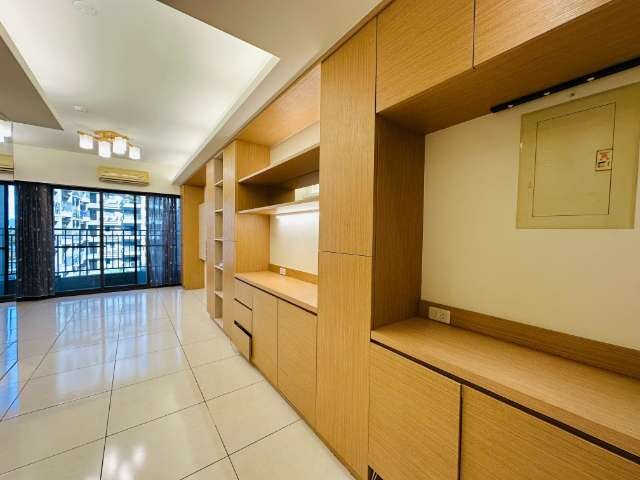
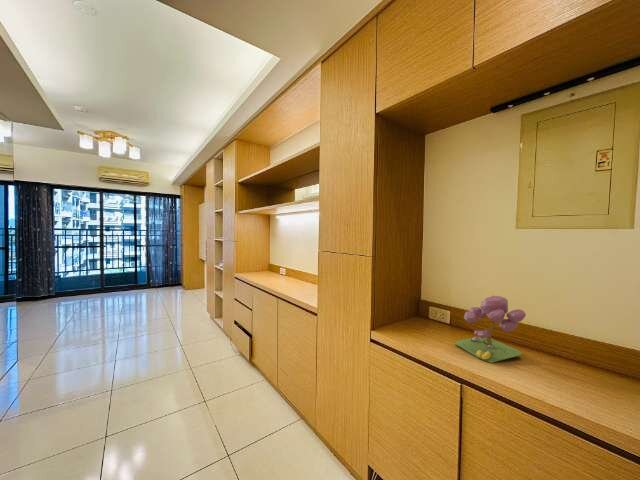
+ plant (488, 321)
